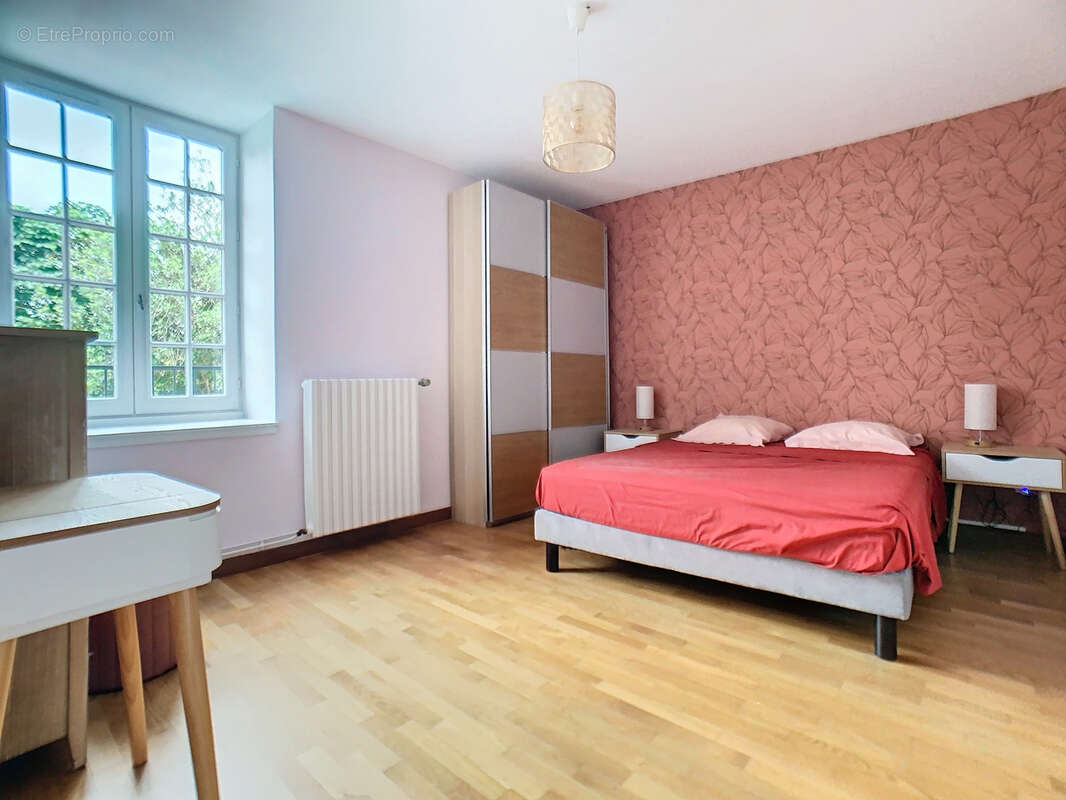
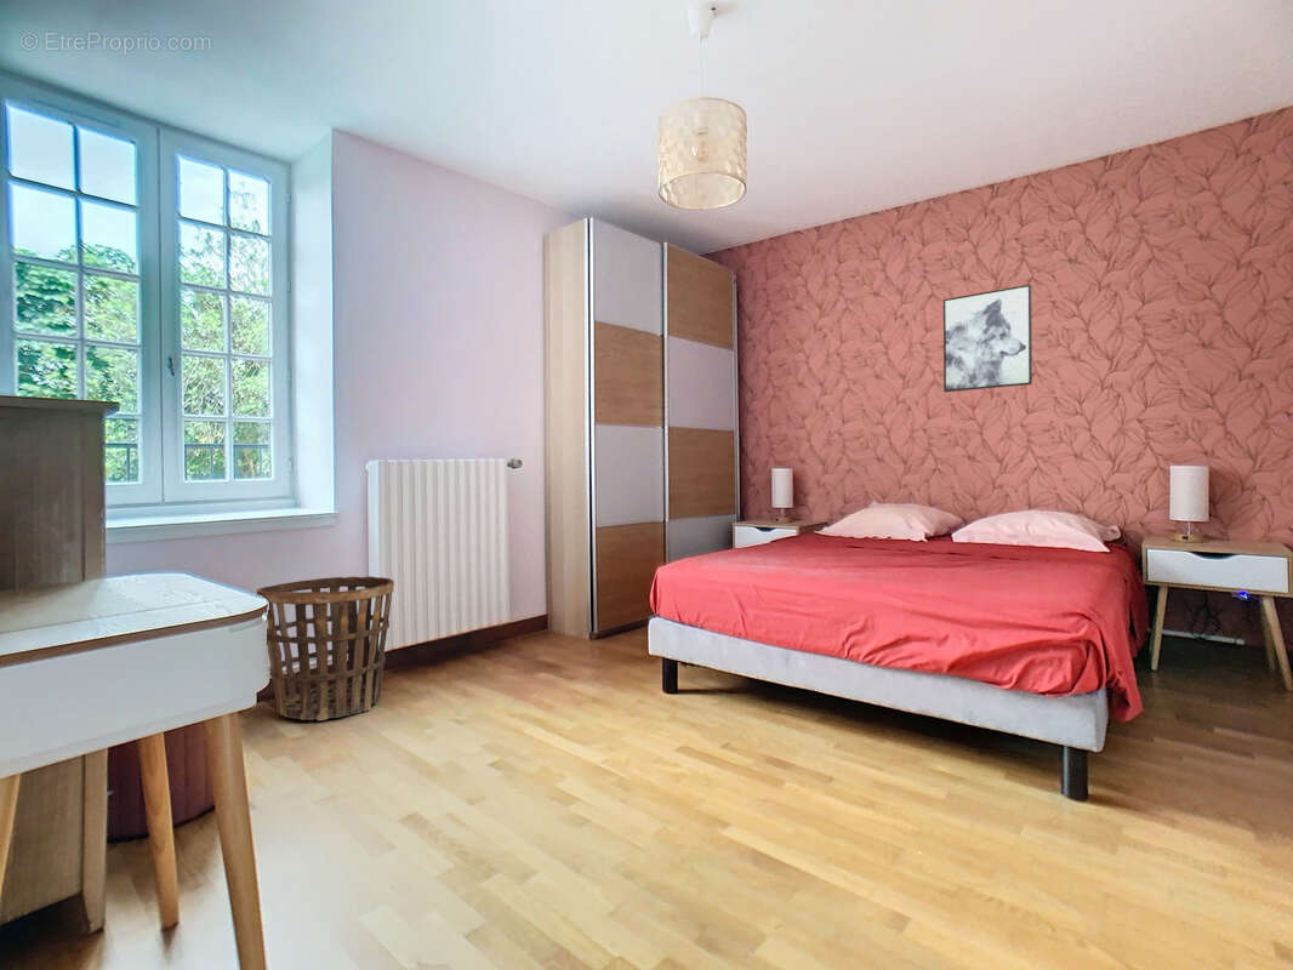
+ basket (327, 641)
+ wall art (985, 340)
